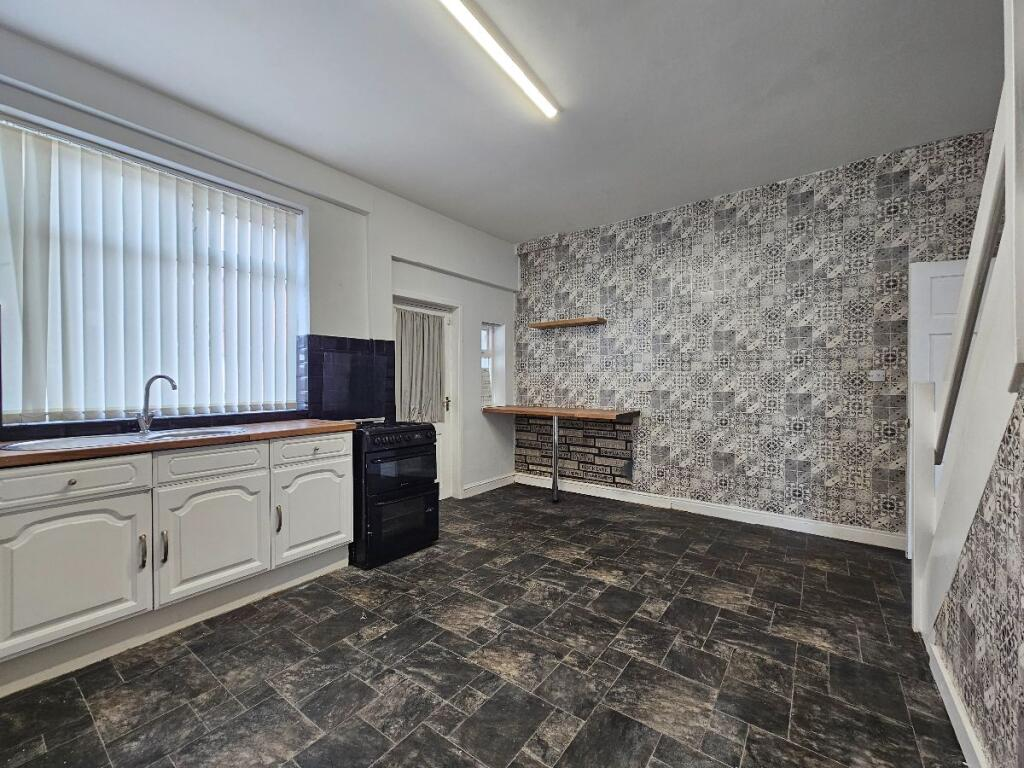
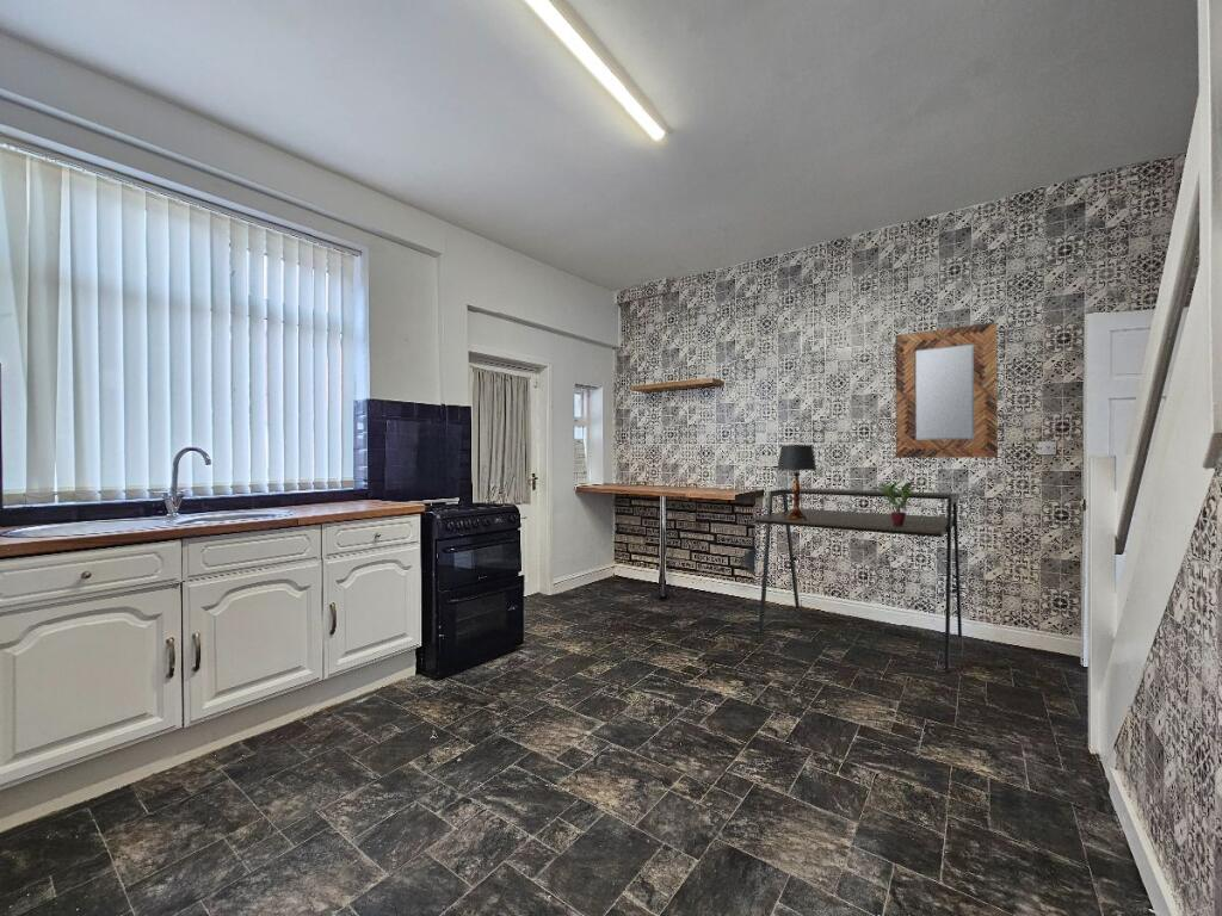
+ potted plant (900, 502)
+ home mirror (944, 392)
+ table lamp (796, 481)
+ desk (864, 531)
